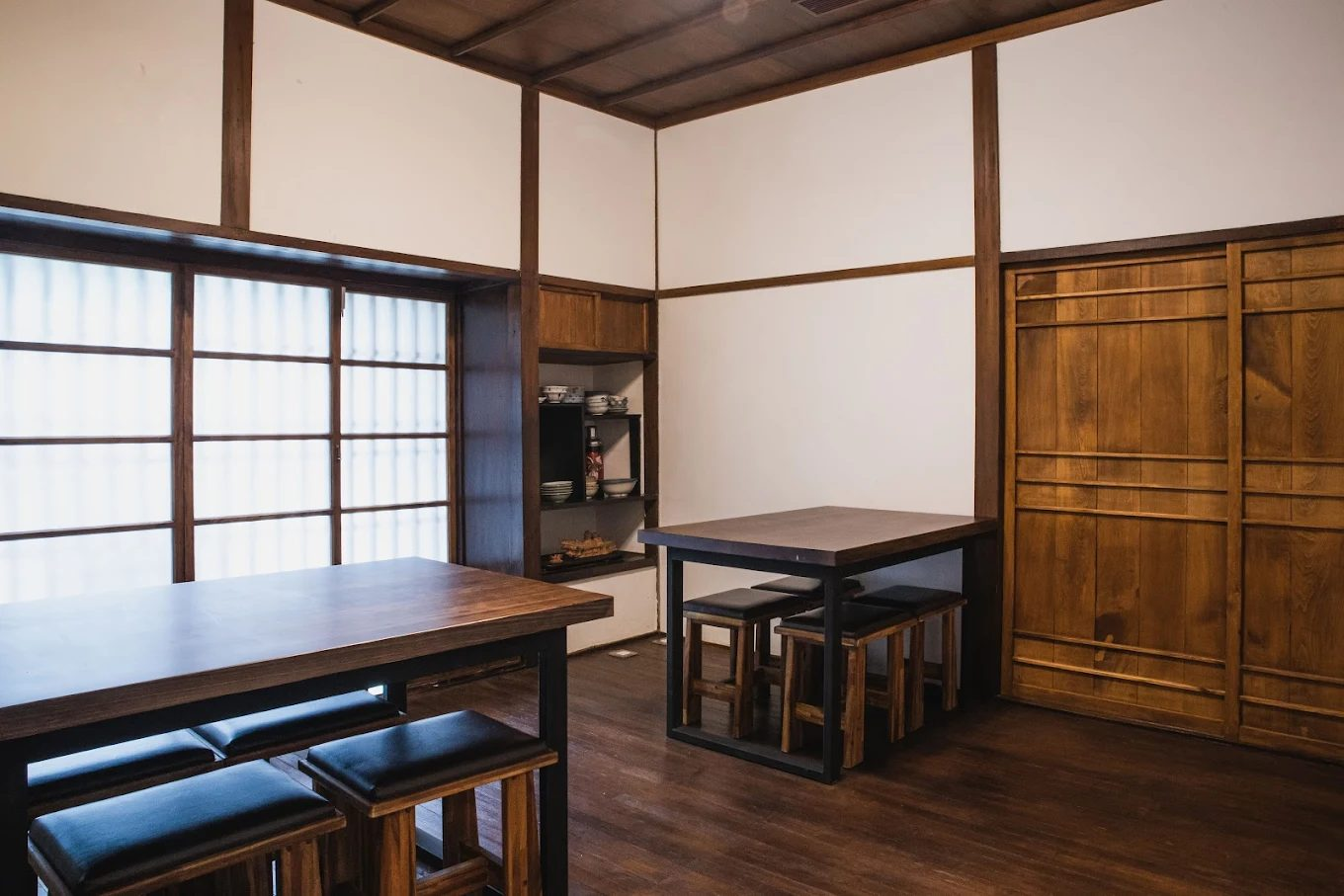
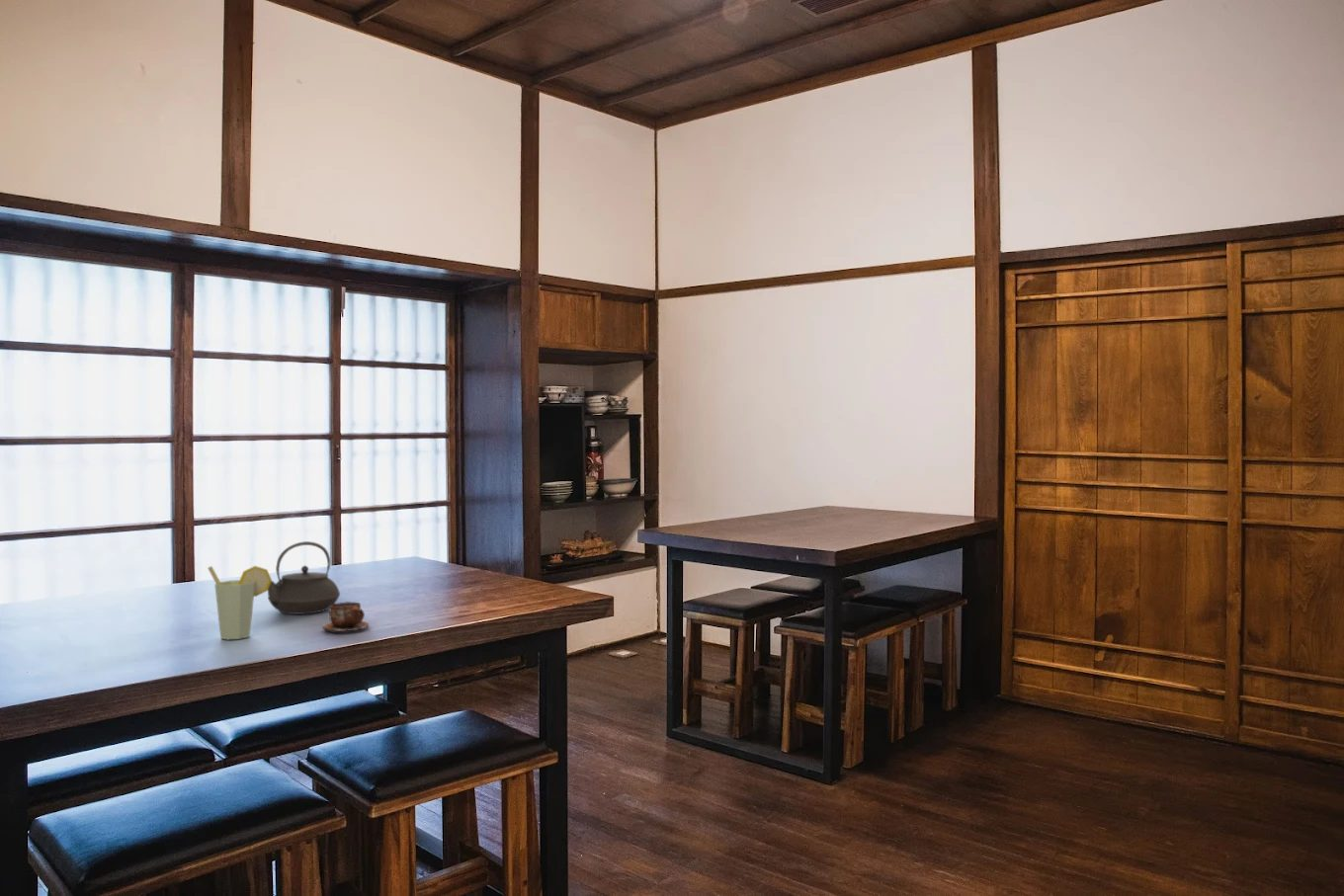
+ cup (346, 616)
+ cup (240, 600)
+ teapot (299, 576)
